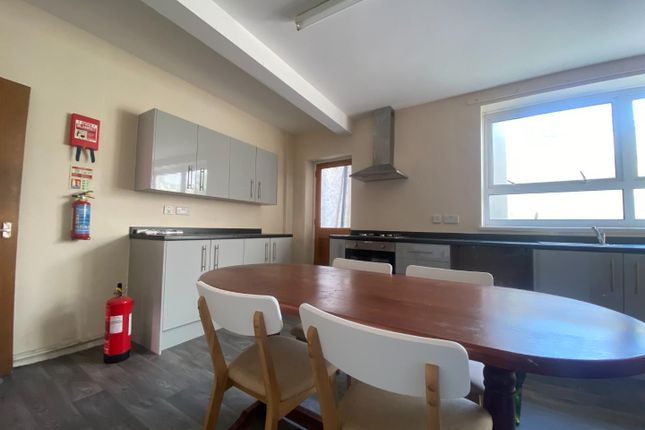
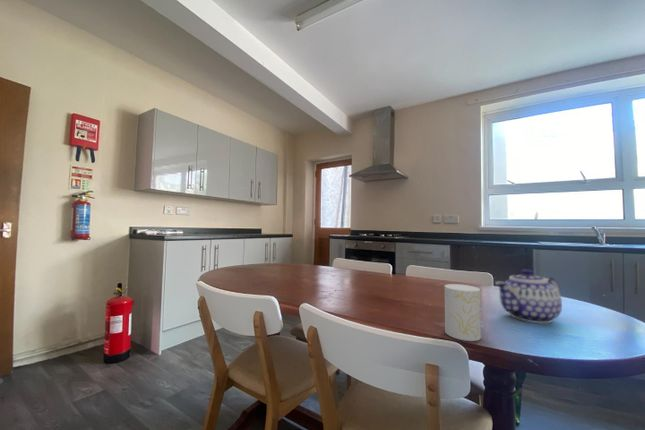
+ teapot (528, 293)
+ cup (462, 310)
